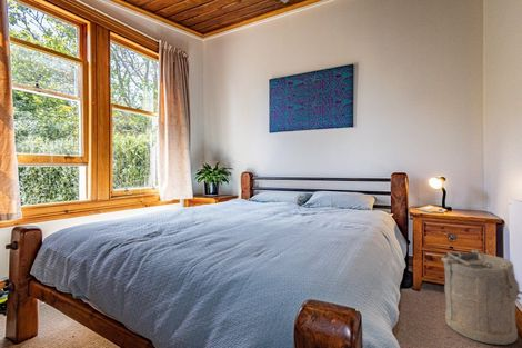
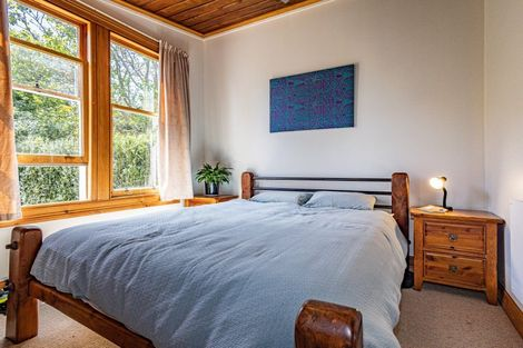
- laundry hamper (479, 289)
